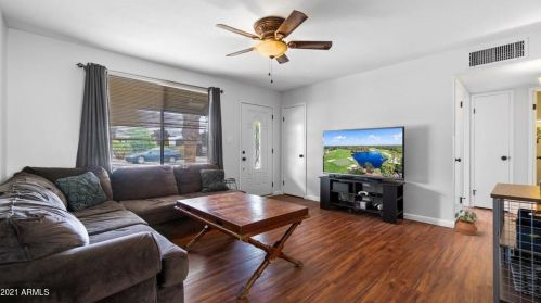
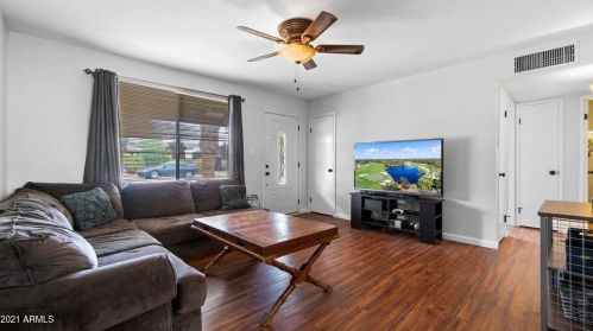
- potted plant (466, 220)
